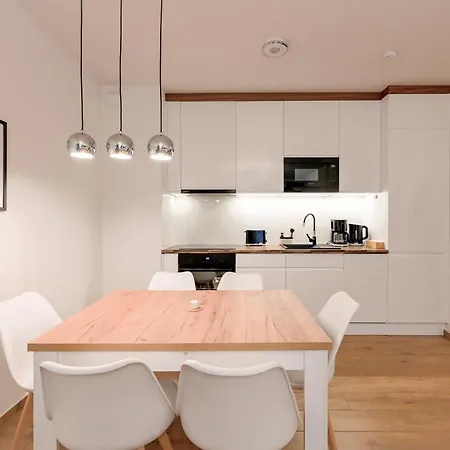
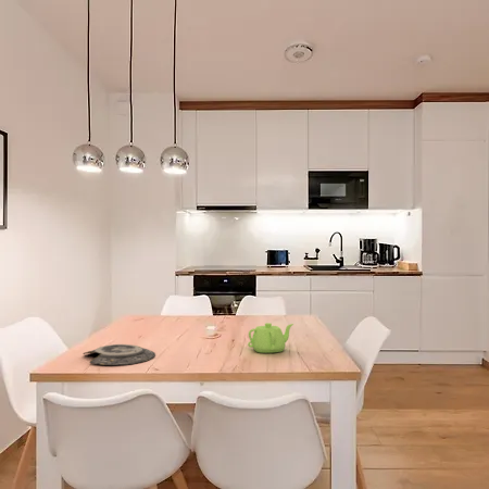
+ plate (118, 352)
+ teapot (271, 336)
